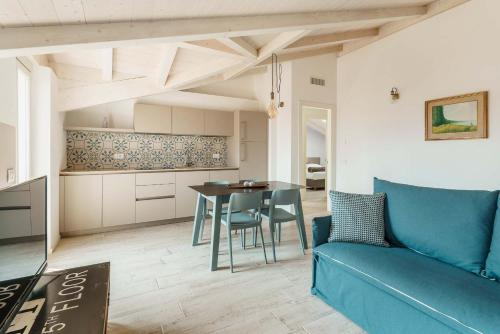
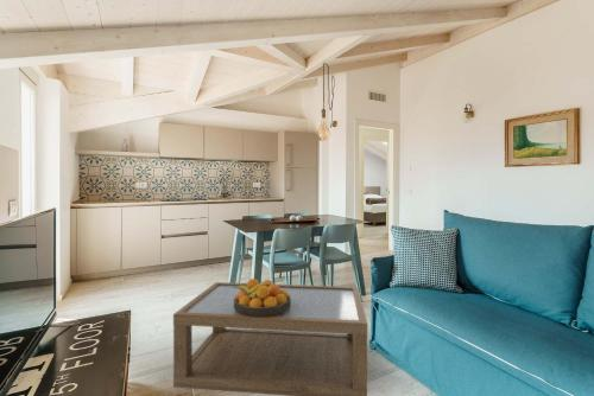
+ coffee table (277, 331)
+ fruit bowl (263, 293)
